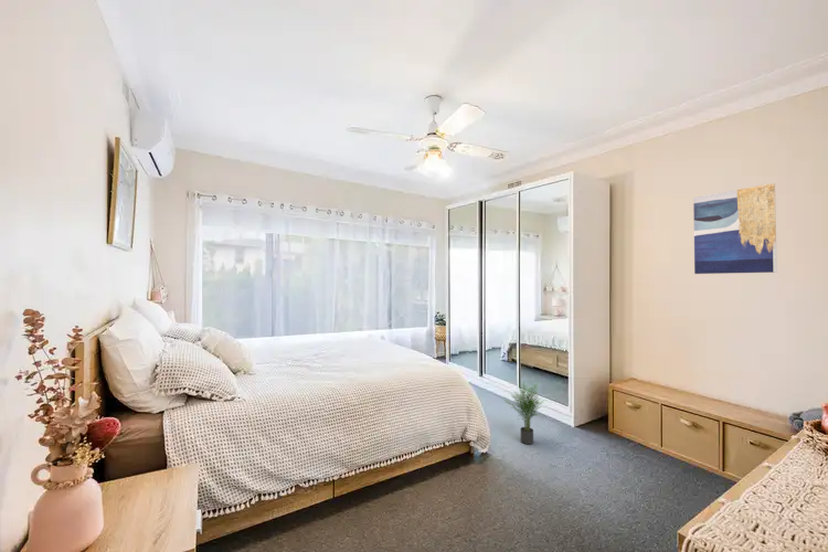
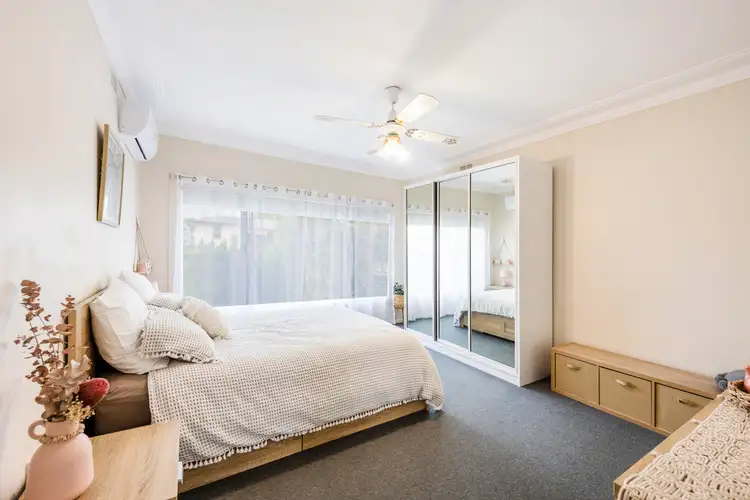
- potted plant (523, 411)
- wall art (732, 232)
